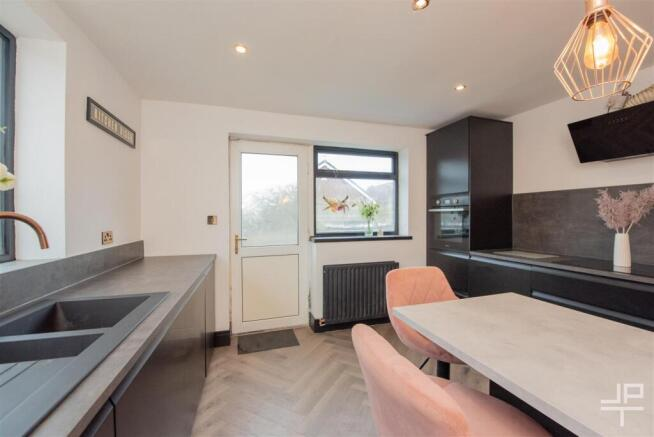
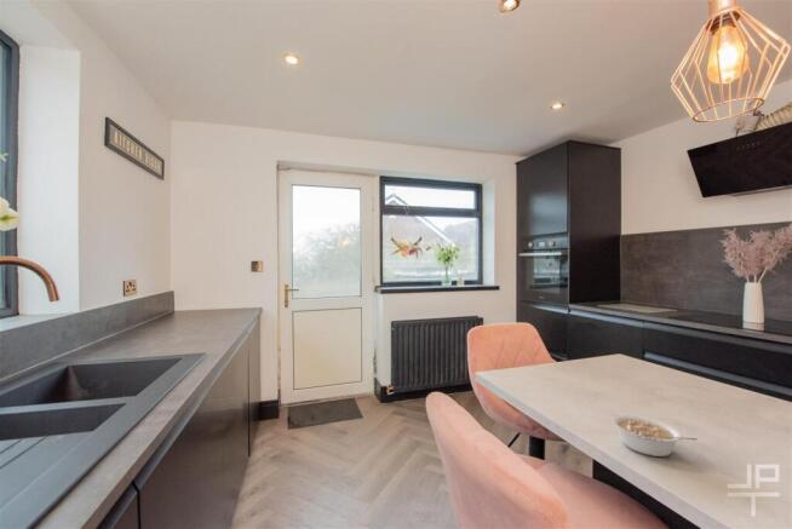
+ legume (648, 435)
